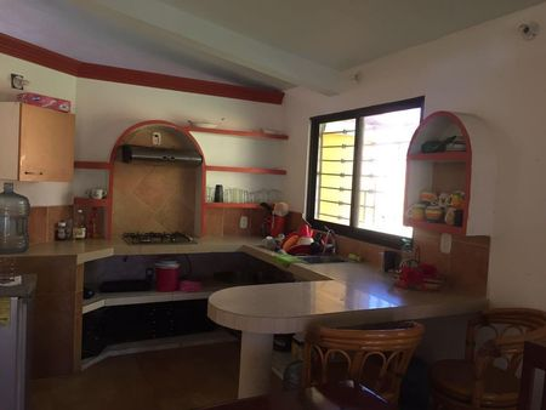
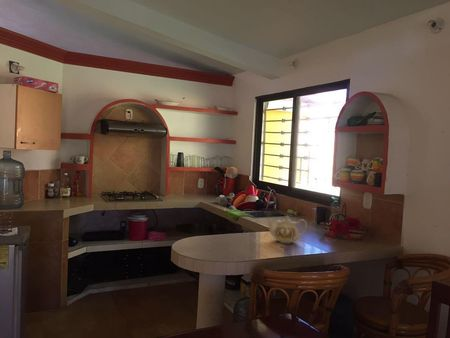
+ teapot (286, 228)
